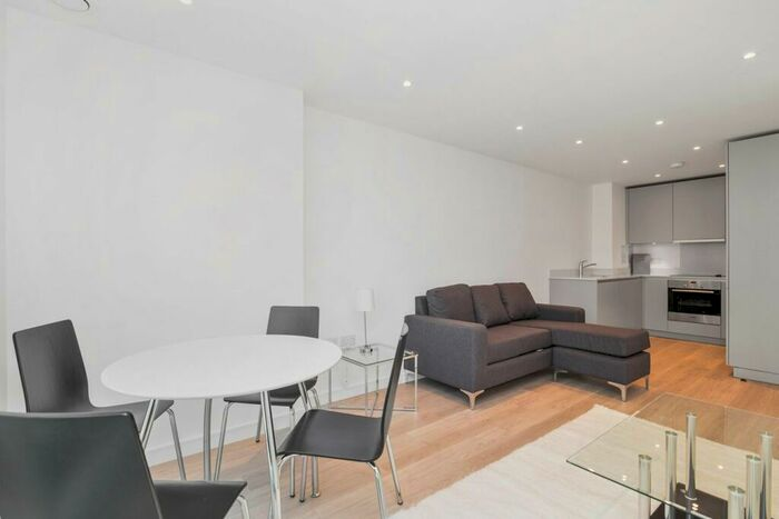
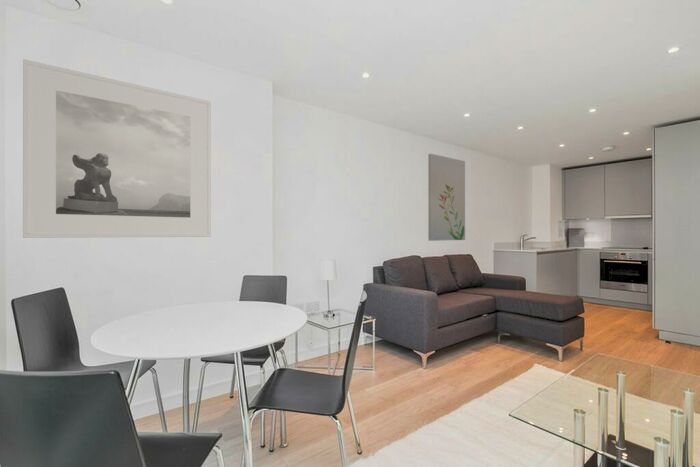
+ wall art (447, 199)
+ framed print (129, 160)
